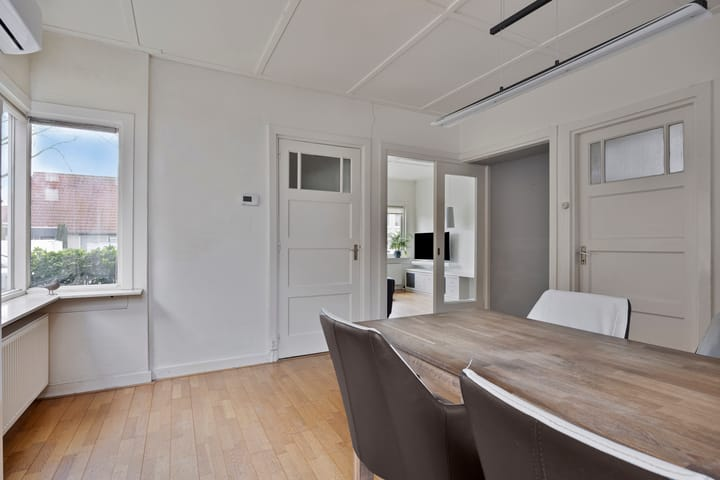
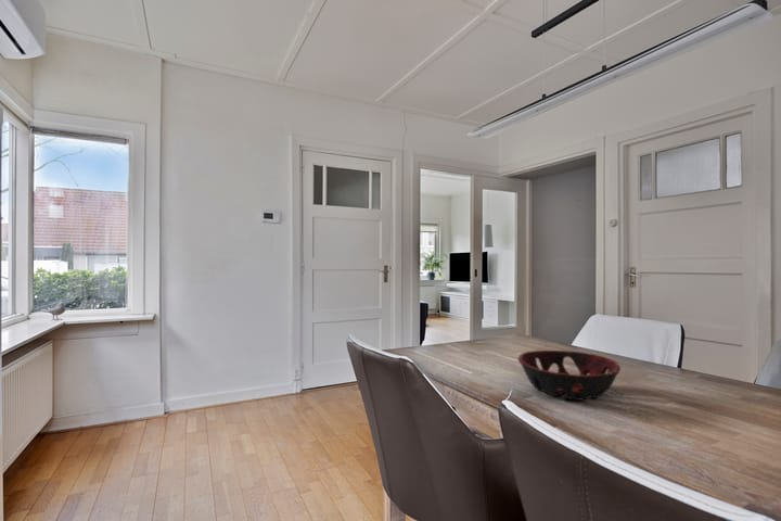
+ decorative bowl (566, 376)
